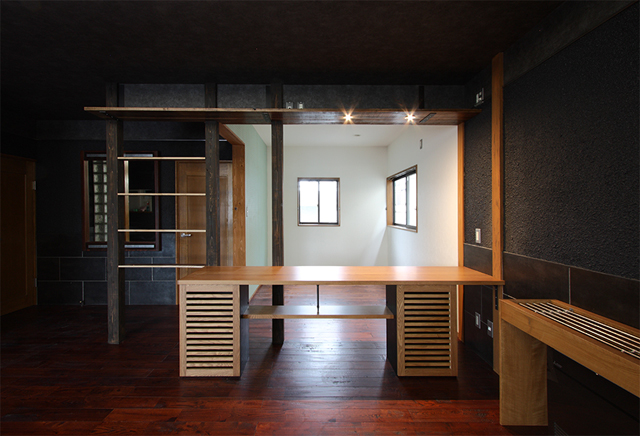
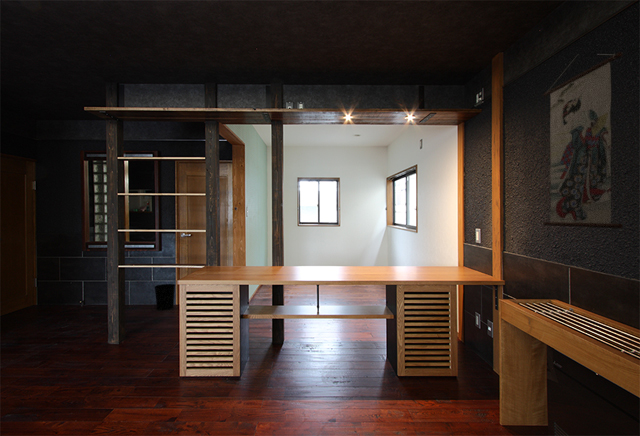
+ wall scroll (577, 140)
+ wastebasket (165, 296)
